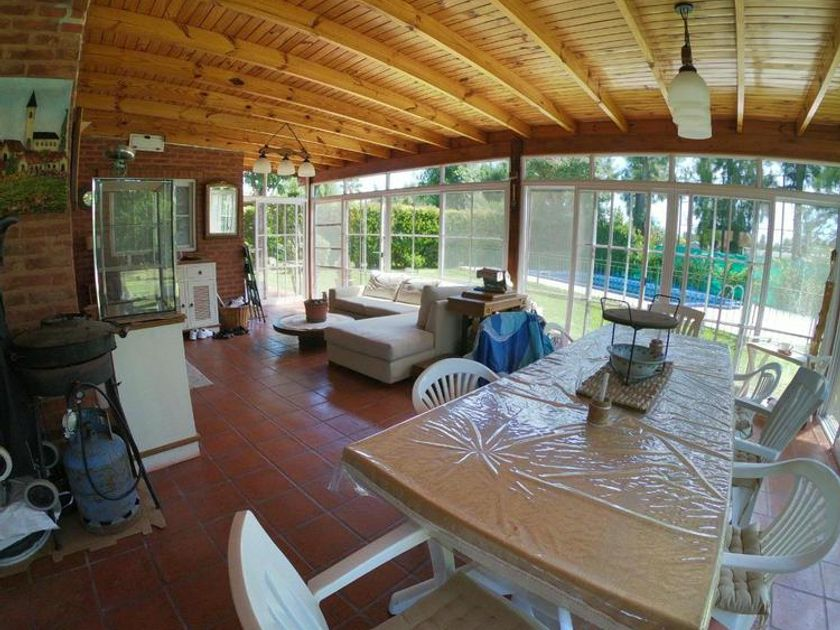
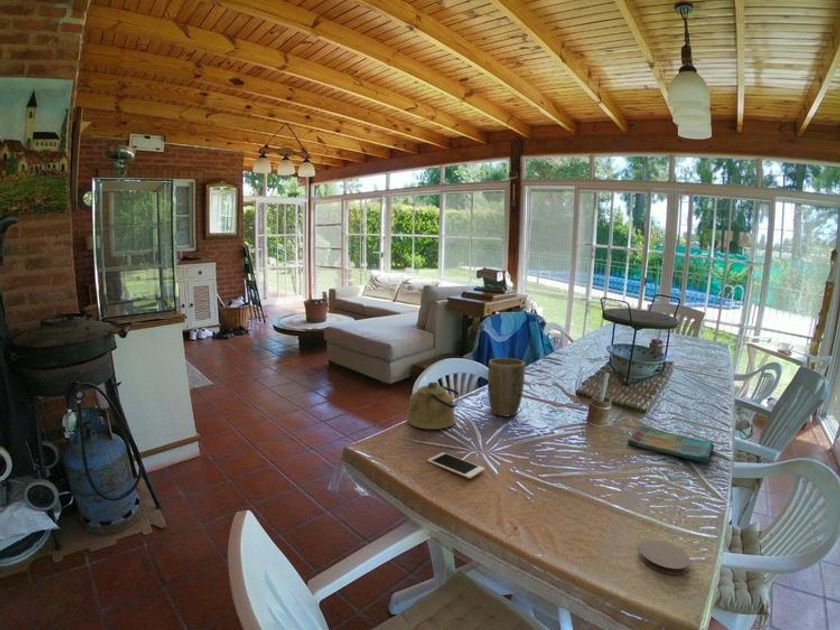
+ cell phone (455, 464)
+ coaster (663, 556)
+ kettle (432, 399)
+ dish towel (670, 442)
+ plant pot (505, 387)
